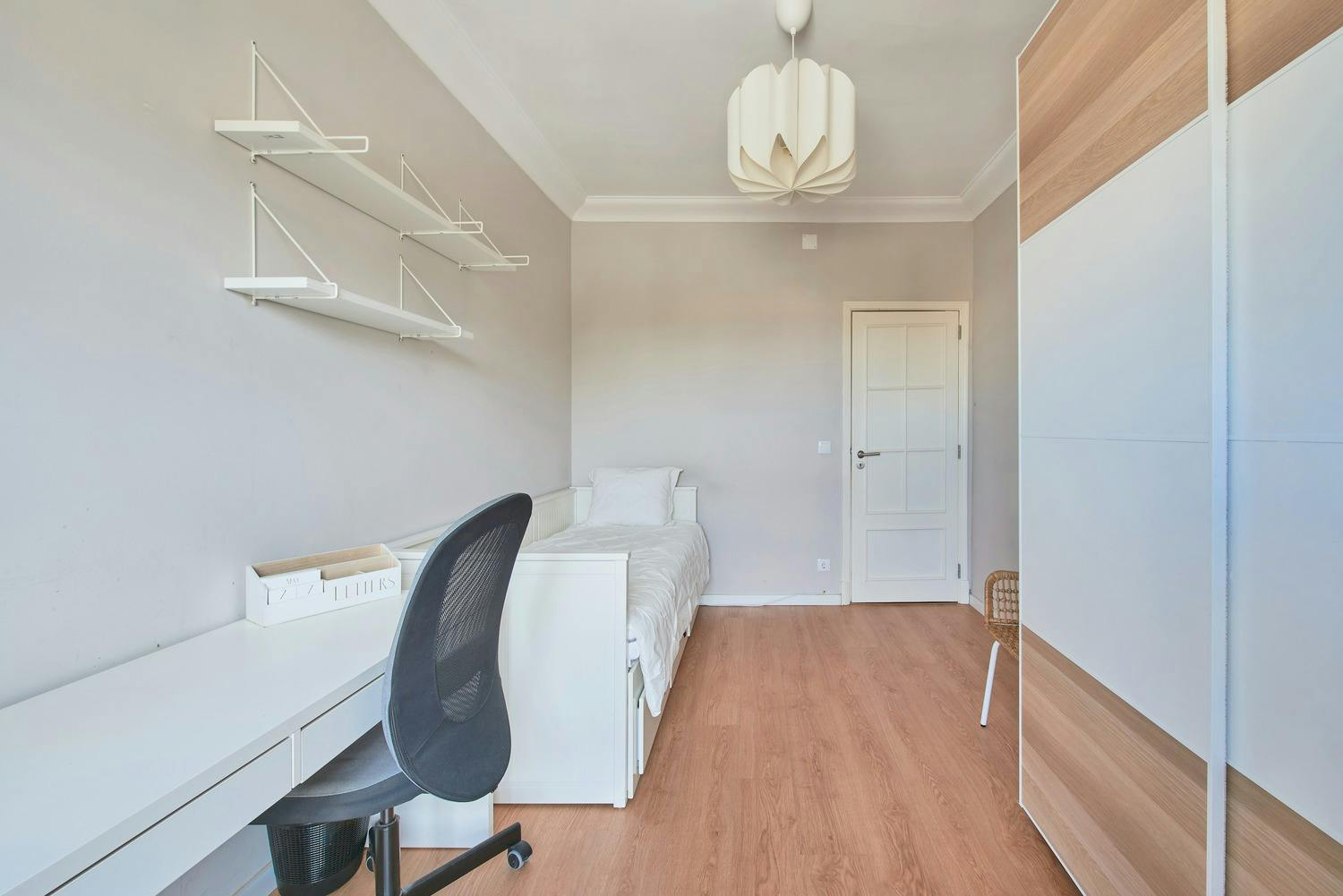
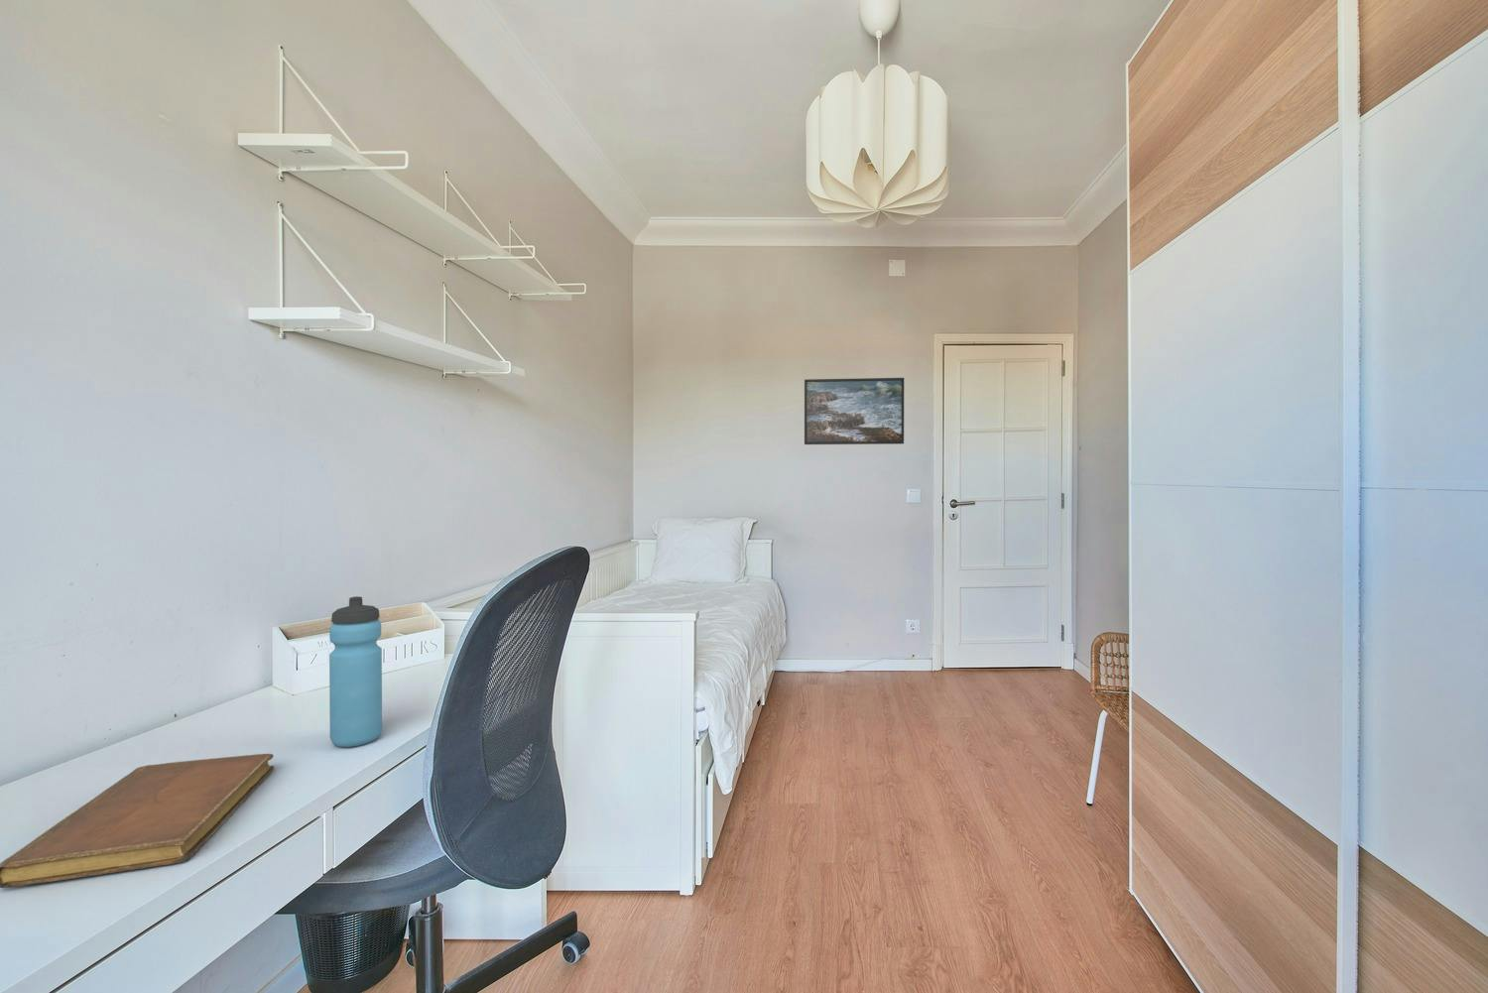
+ notebook (157, 809)
+ water bottle (356, 667)
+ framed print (853, 411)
